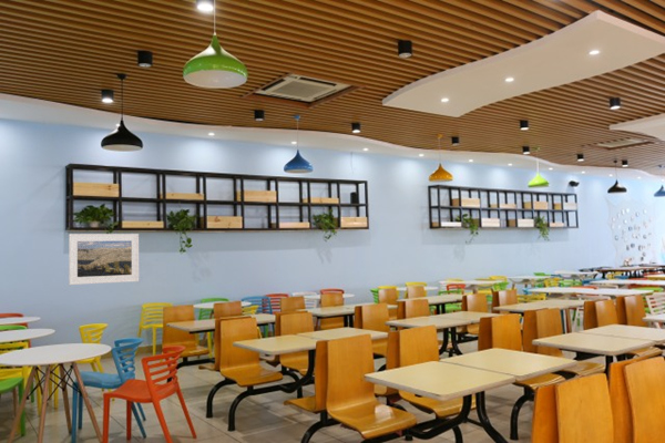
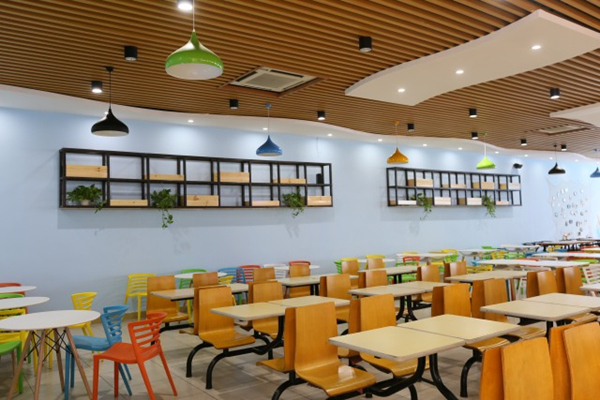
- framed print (104, 258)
